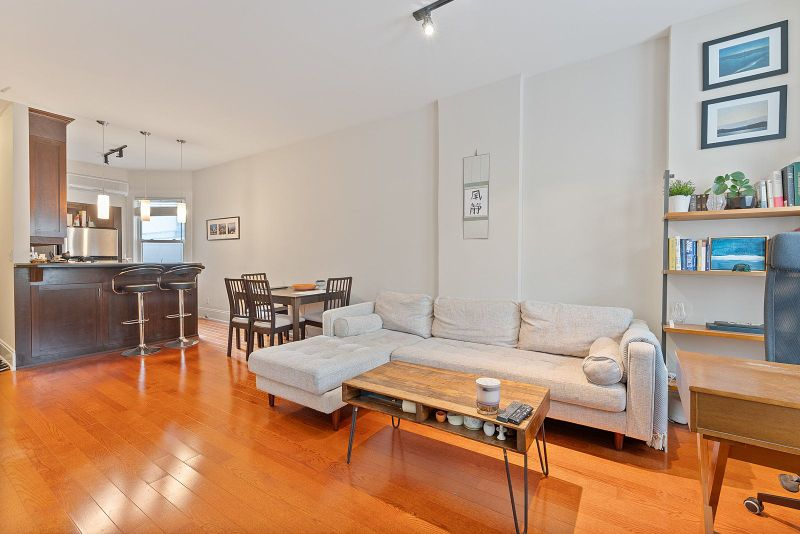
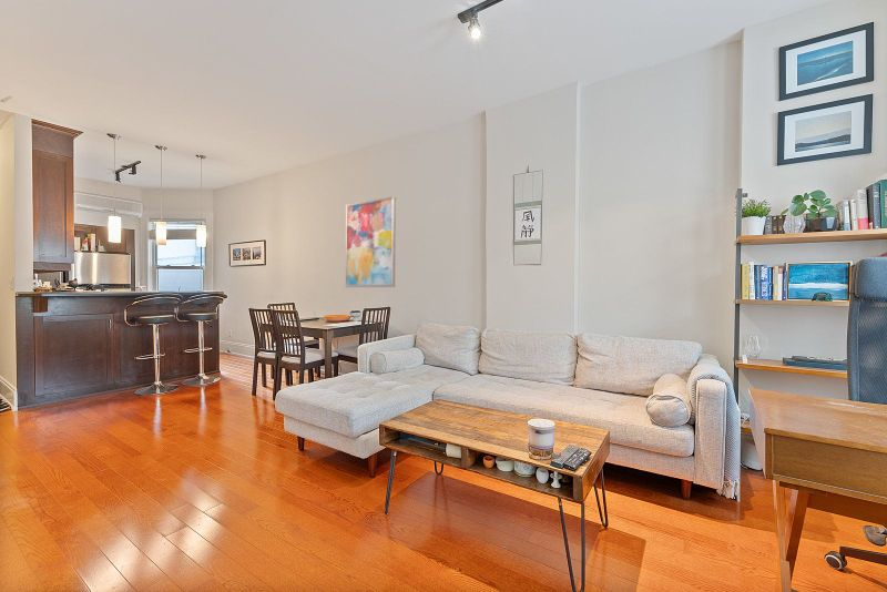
+ wall art (369, 244)
